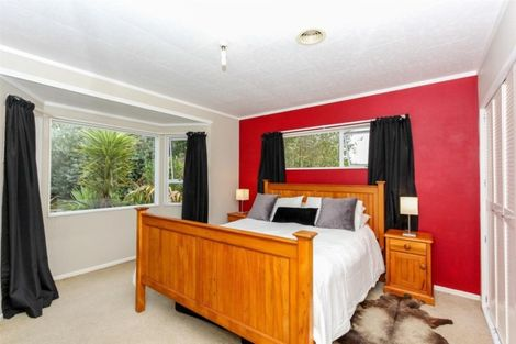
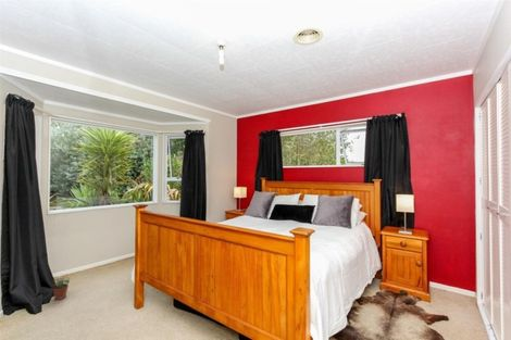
+ potted plant (61, 288)
